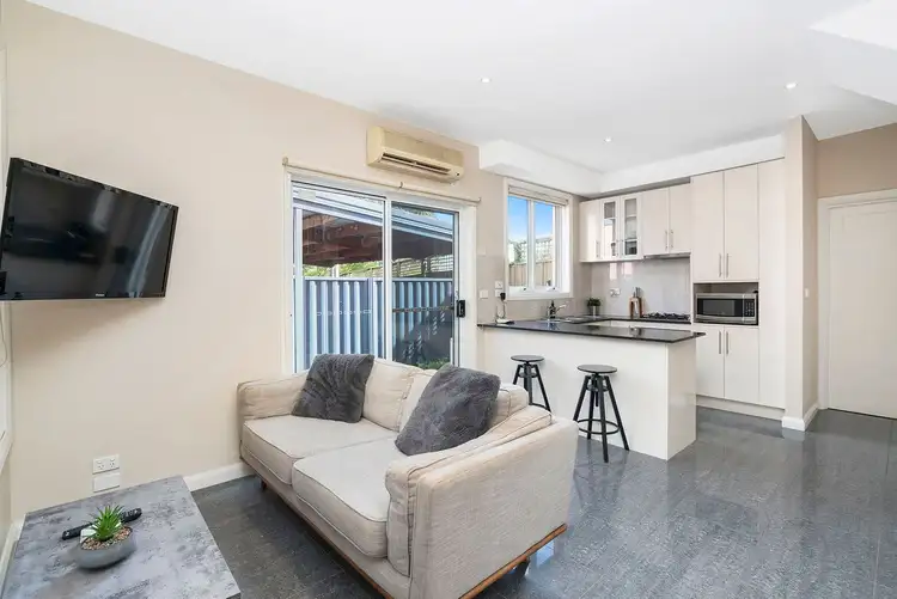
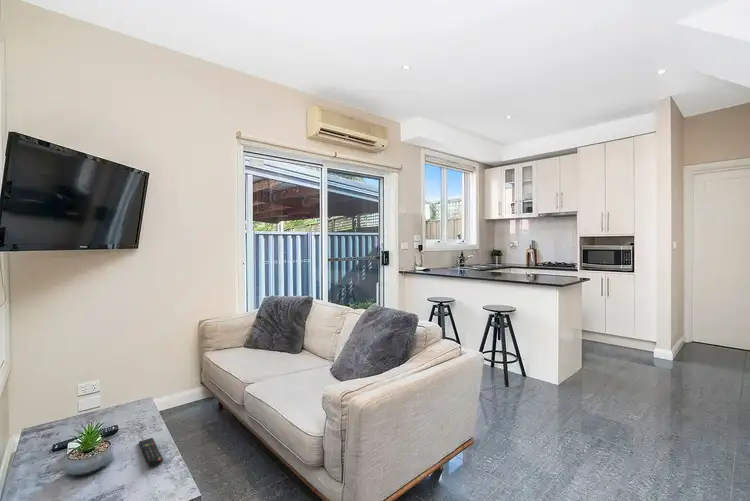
+ remote control (150, 451)
